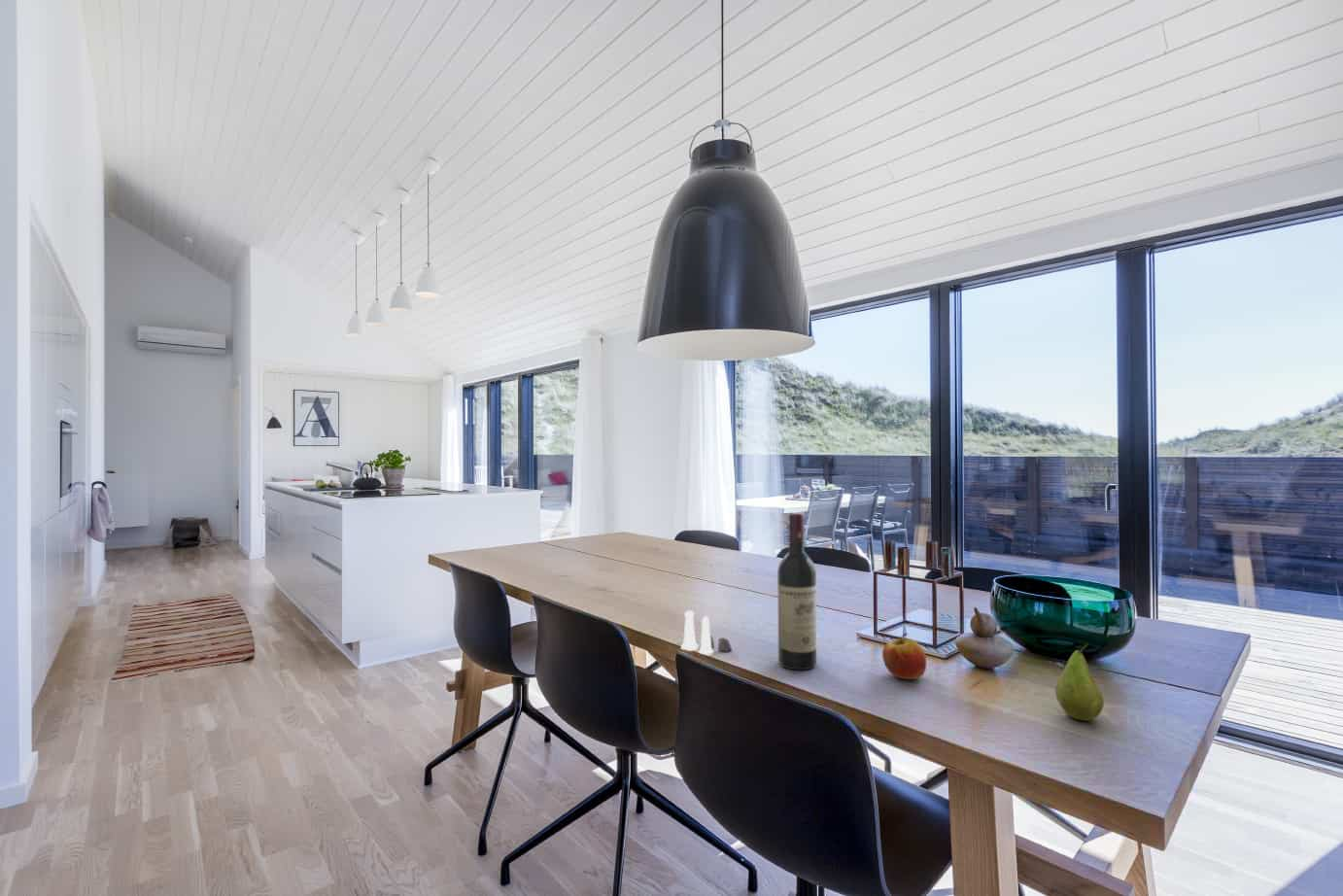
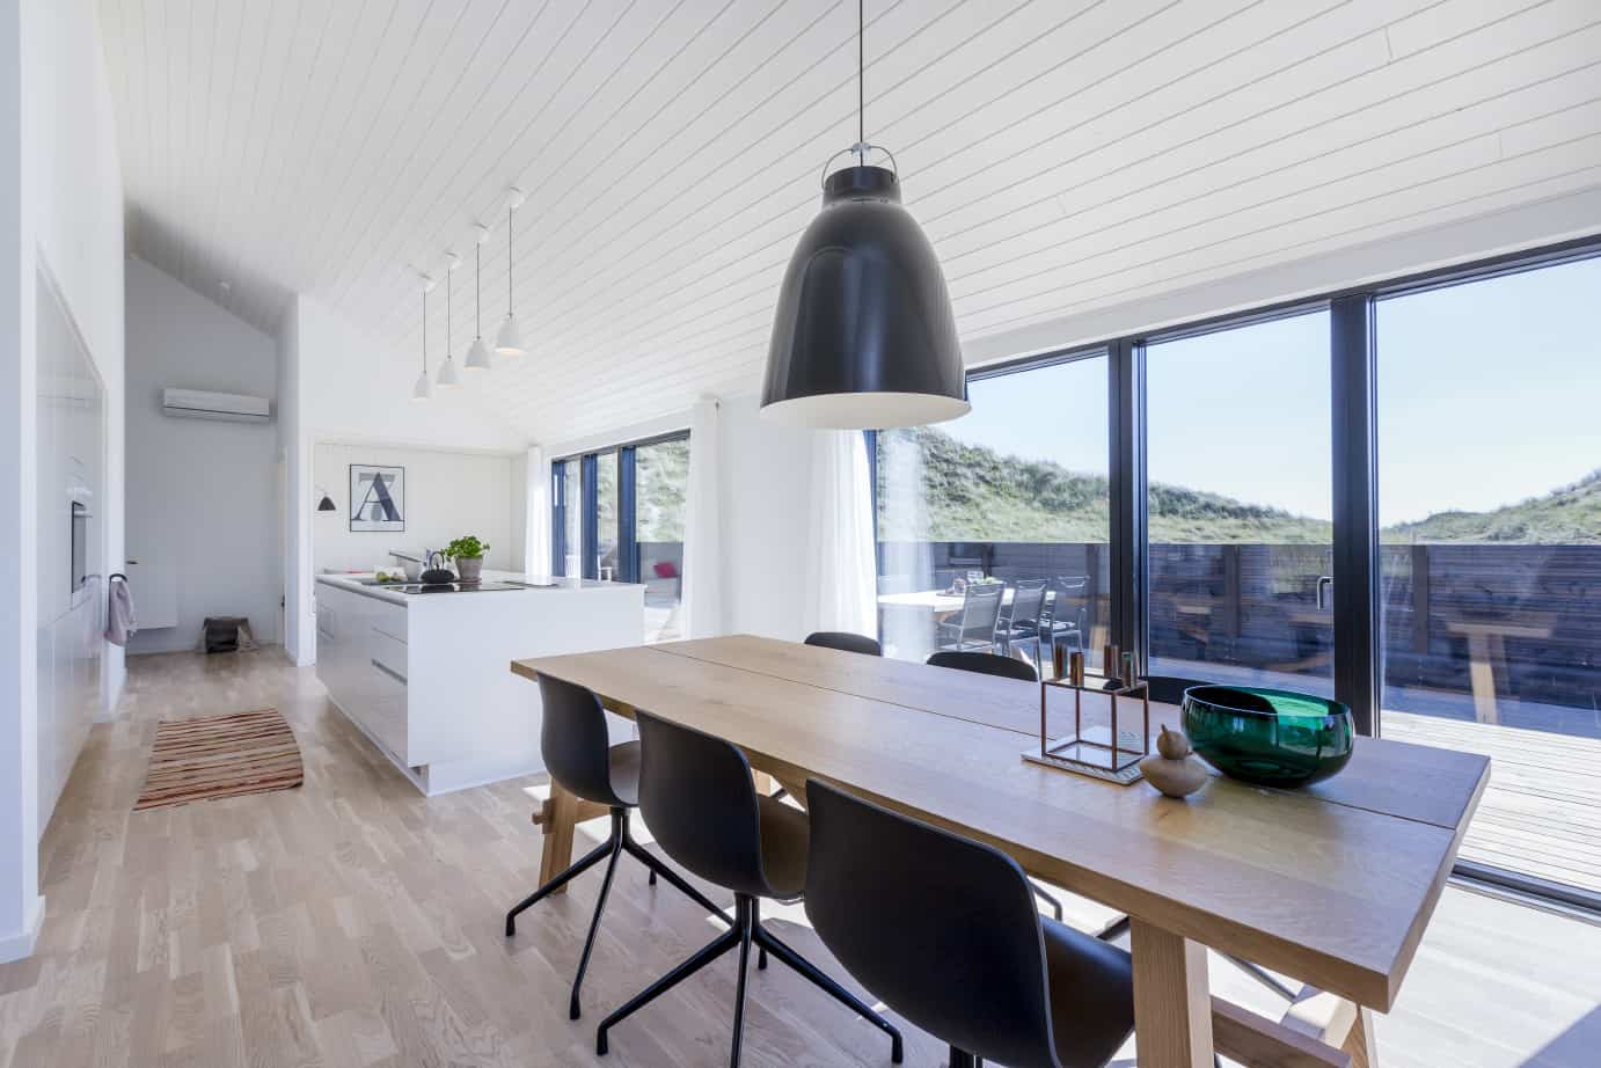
- apple (904, 654)
- wine bottle (797, 588)
- salt and pepper shaker set (702, 629)
- fruit (1079, 678)
